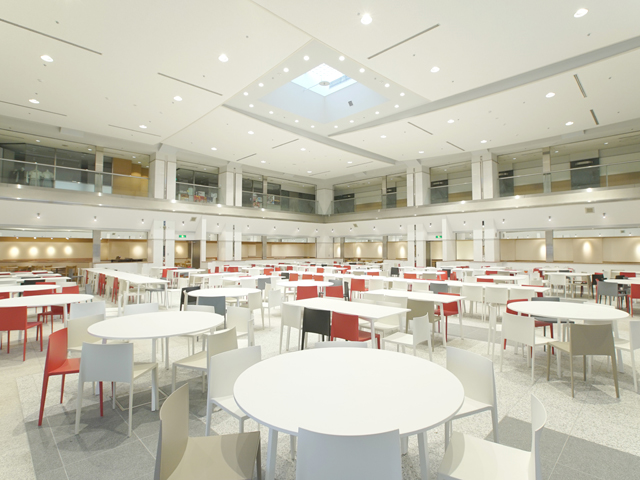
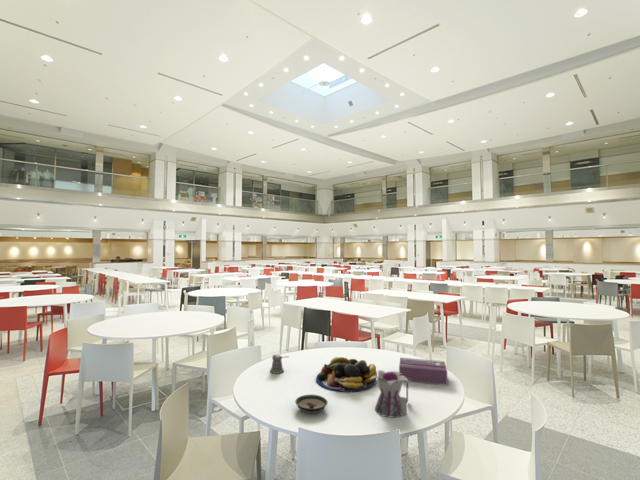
+ teapot (392, 389)
+ tissue box (422, 370)
+ saucer (311, 405)
+ pepper shaker (278, 362)
+ fruit bowl (345, 368)
